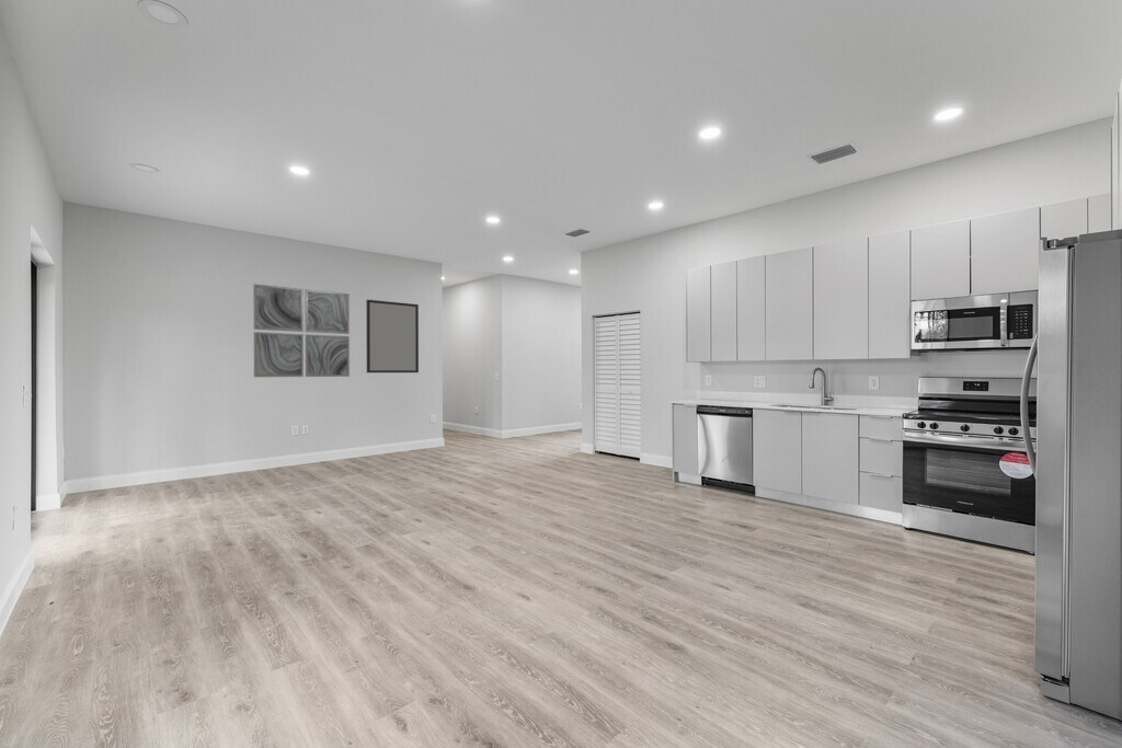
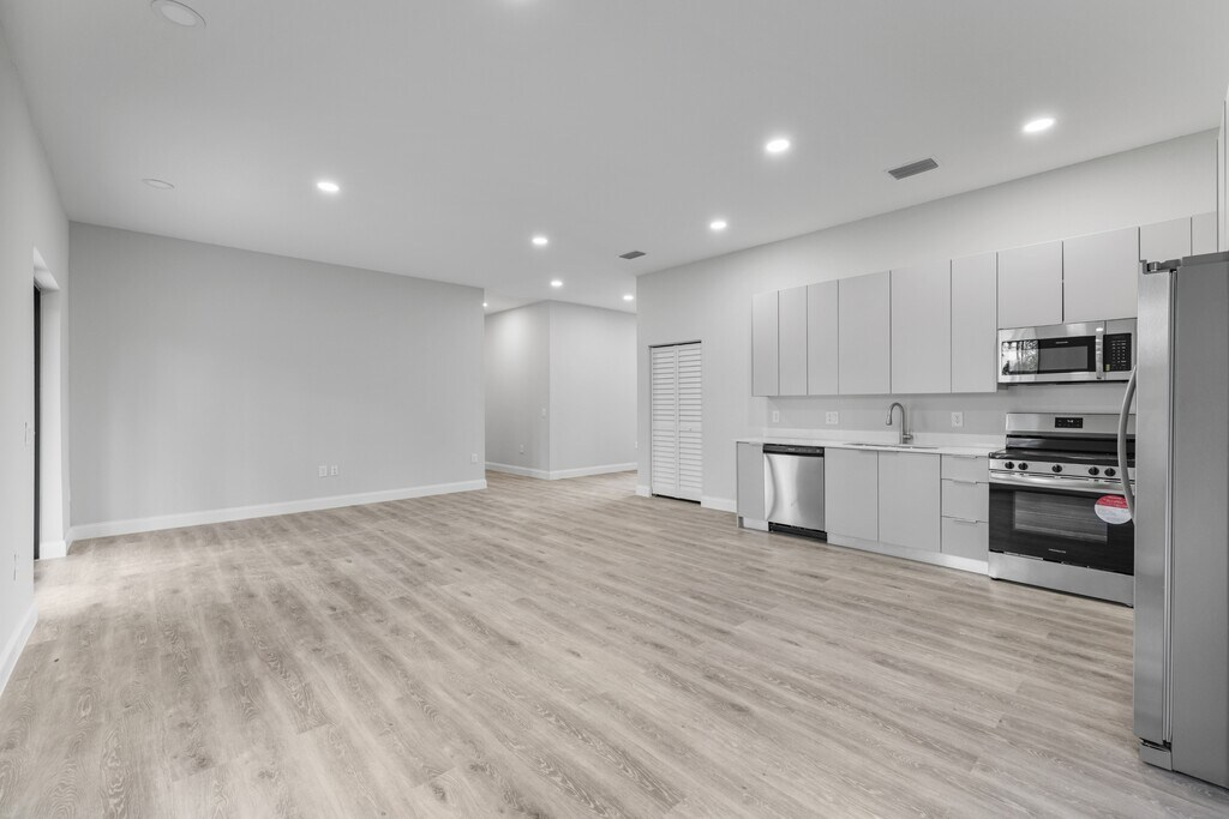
- home mirror (392, 337)
- wall art (302, 334)
